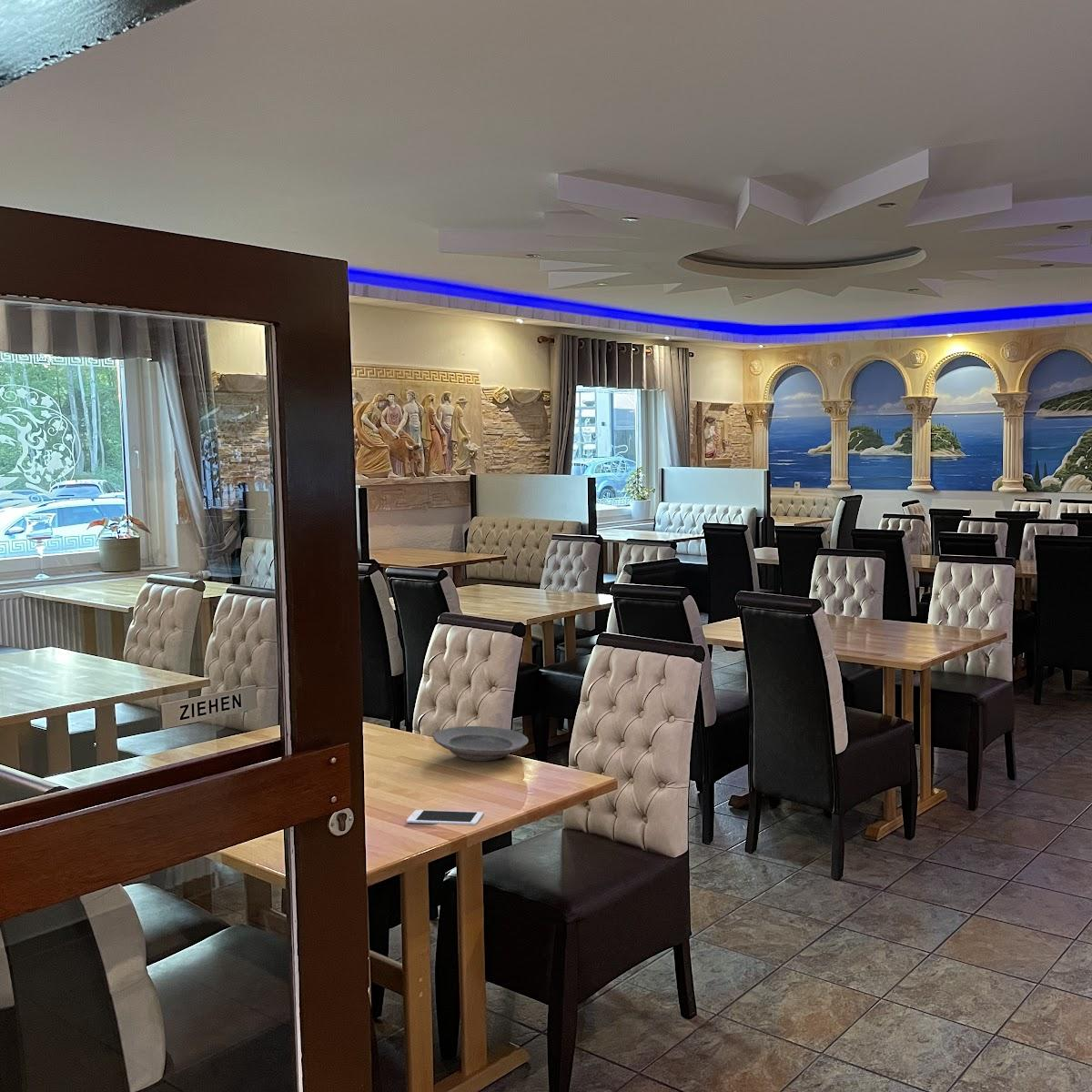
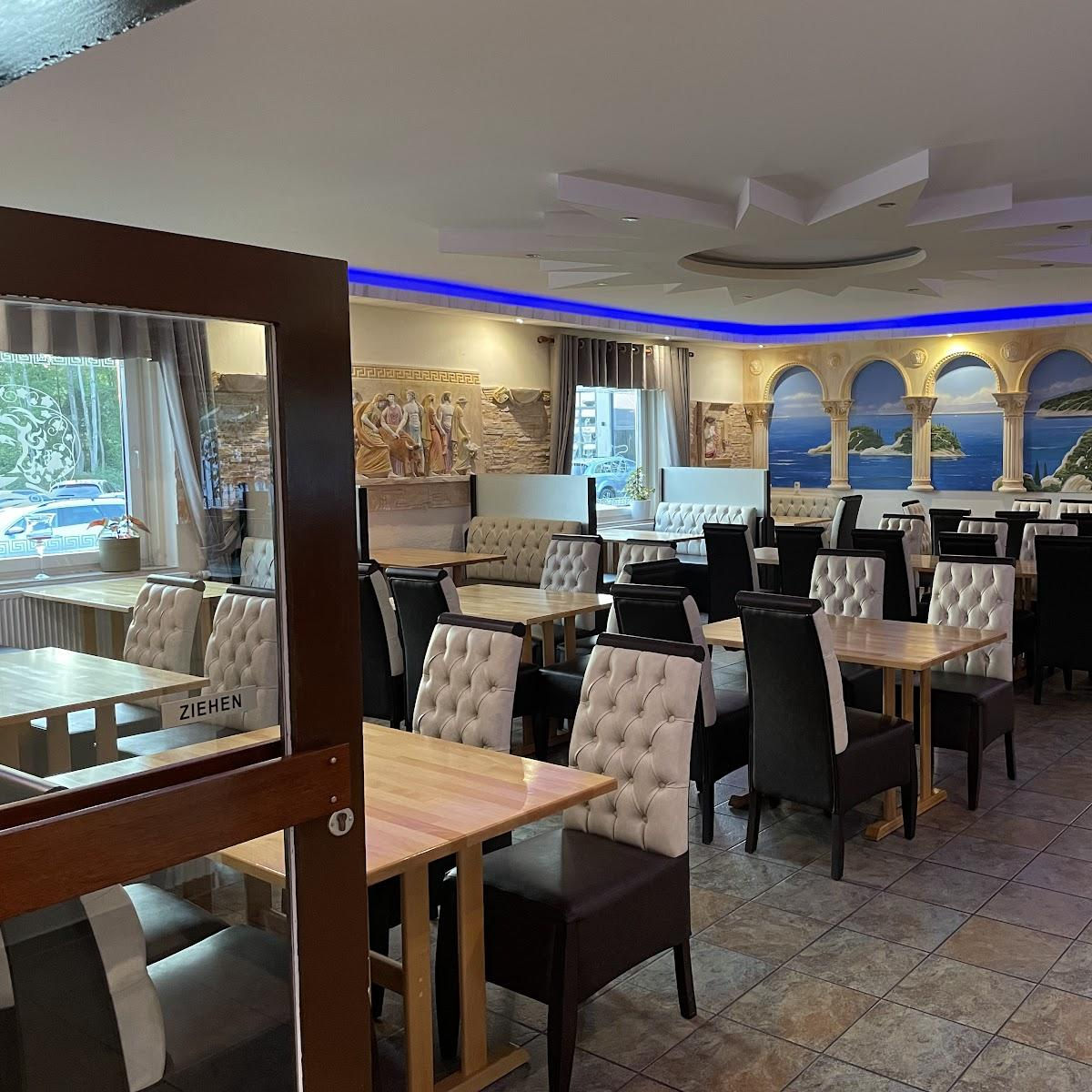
- cell phone (445, 817)
- plate (480, 745)
